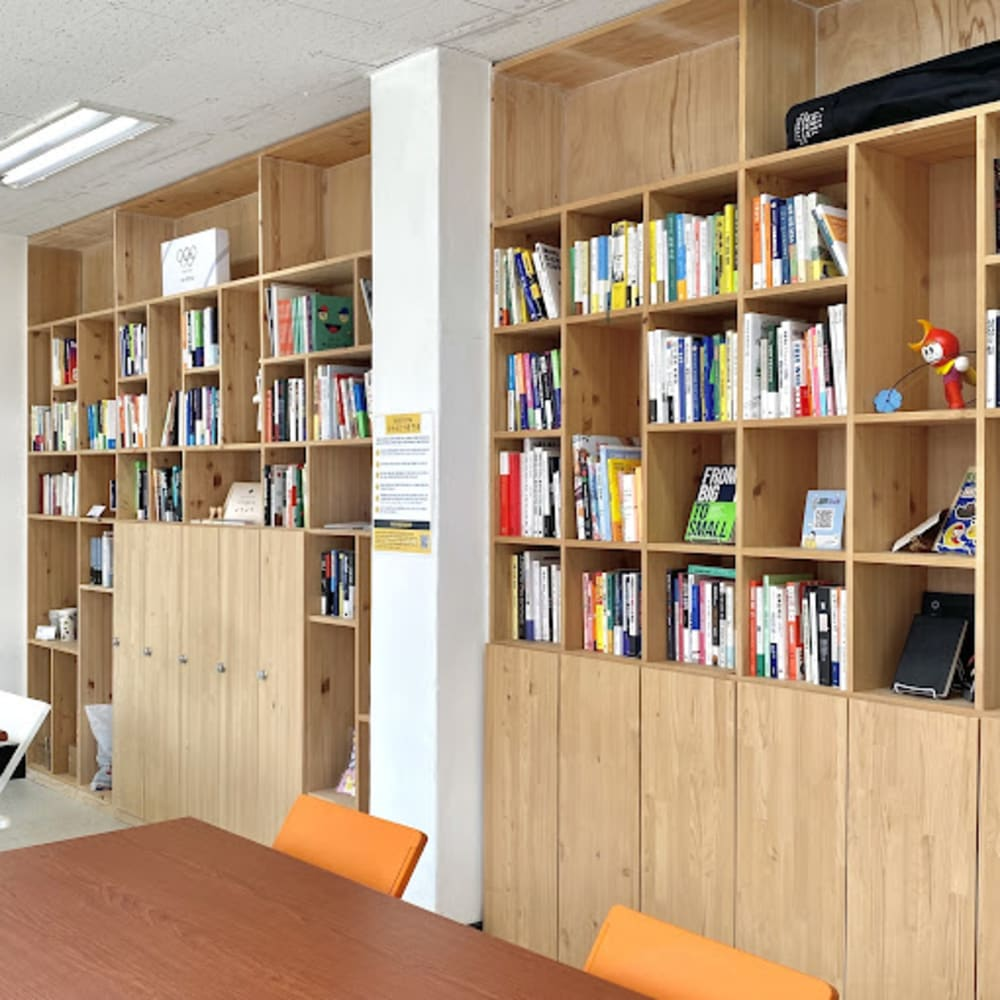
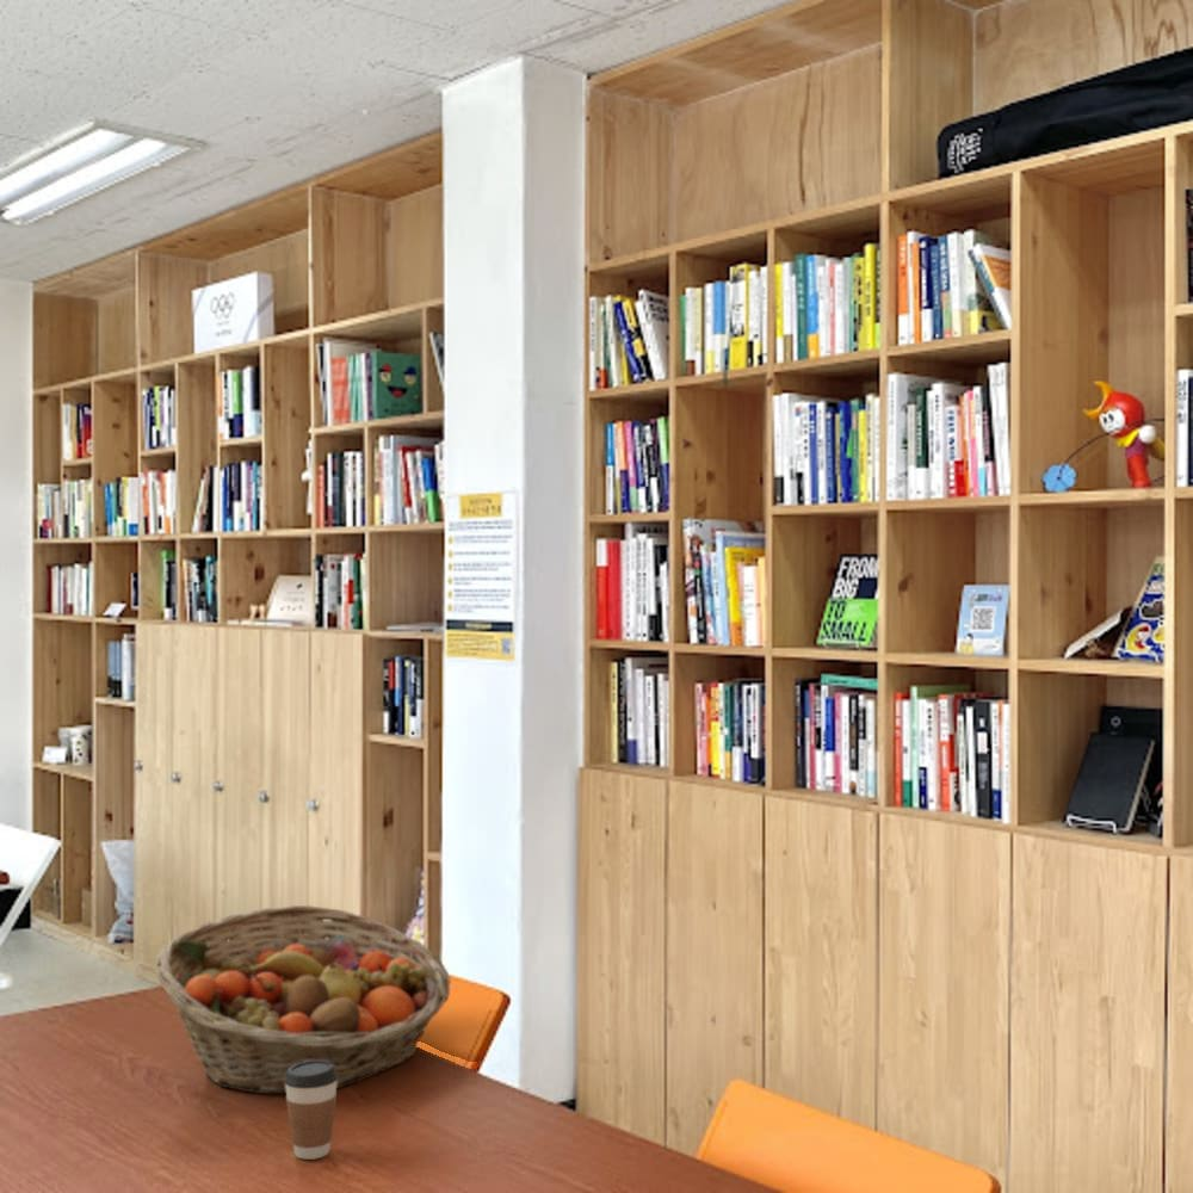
+ fruit basket (305, 994)
+ coffee cup (311, 1109)
